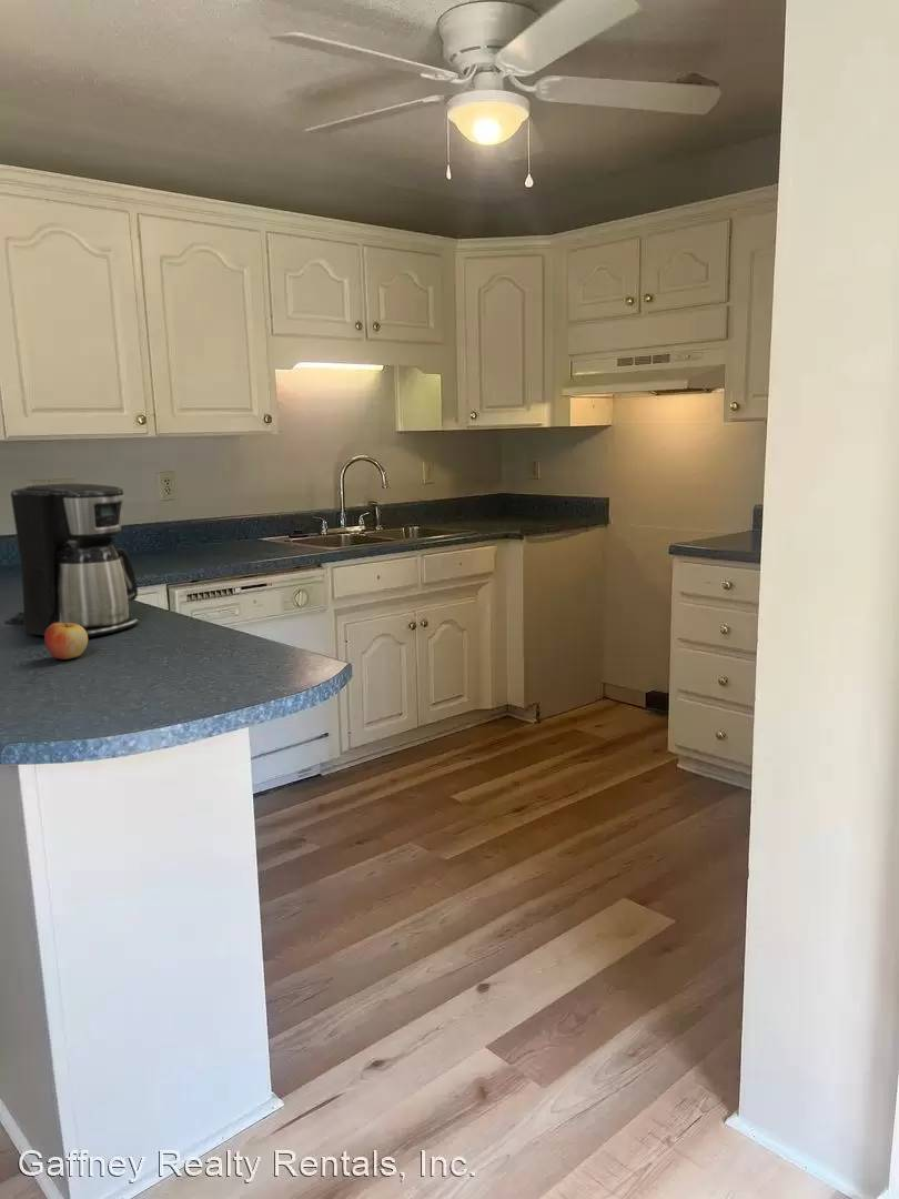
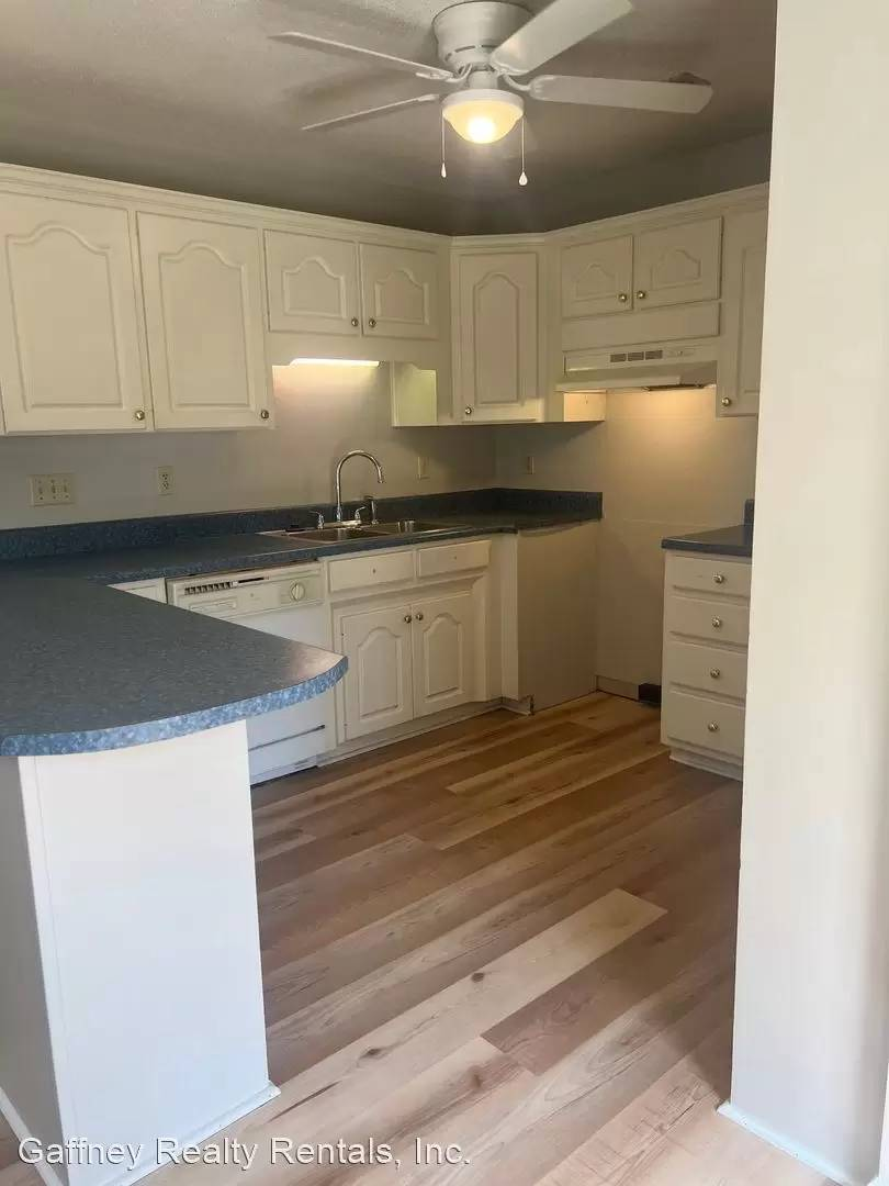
- coffee maker (73, 555)
- apple (65, 637)
